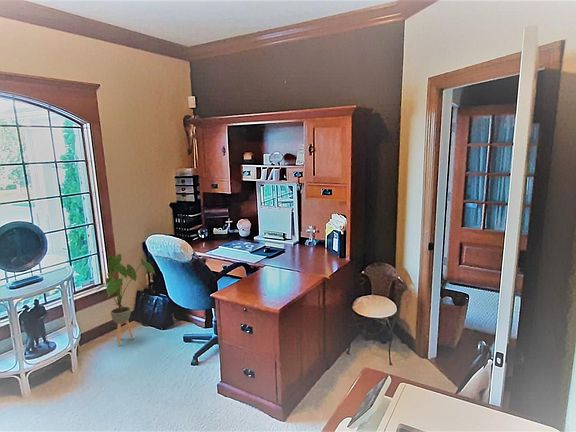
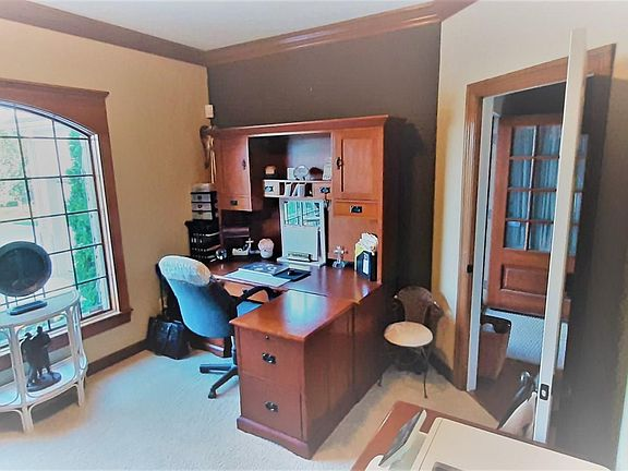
- house plant (121, 297)
